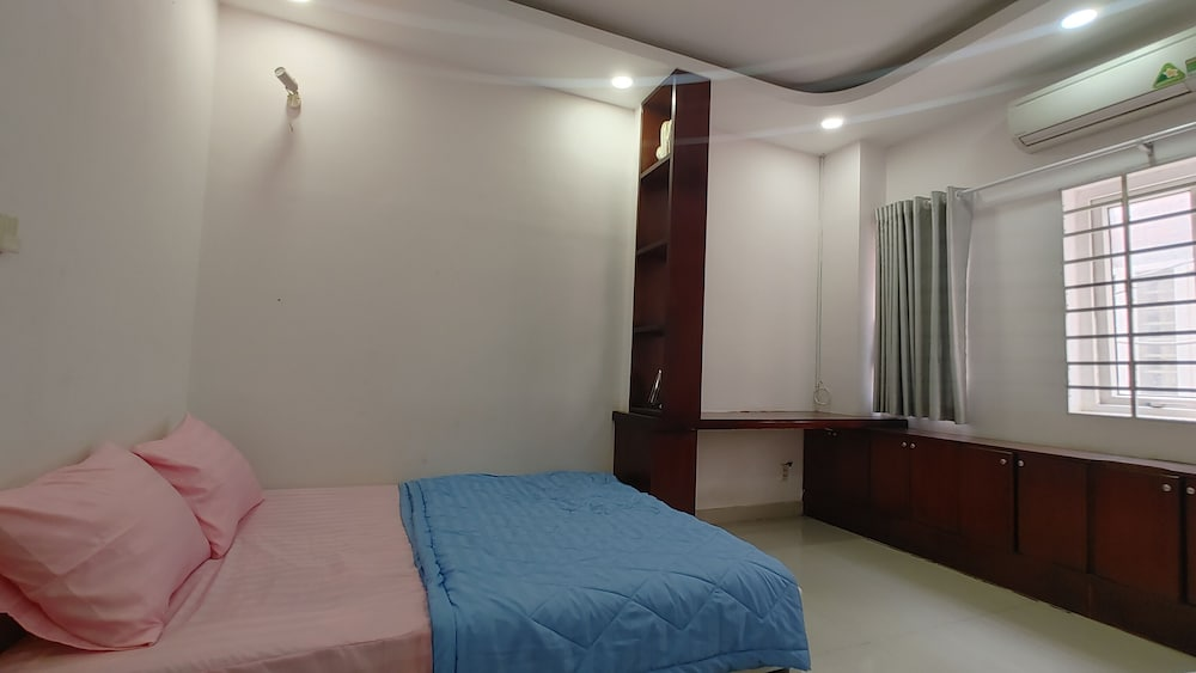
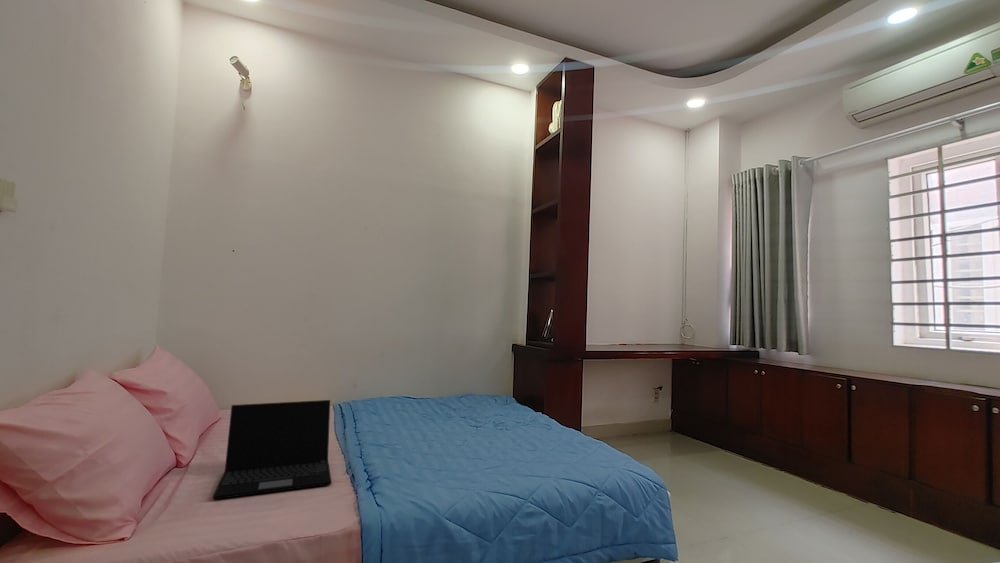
+ laptop (279, 443)
